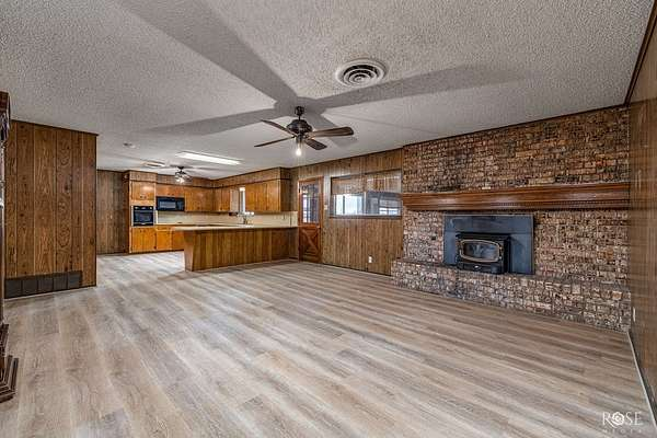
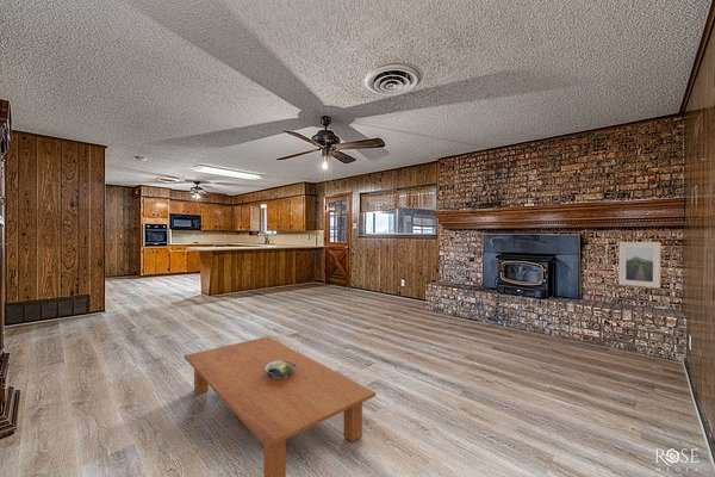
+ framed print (639, 264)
+ decorative bowl (281, 367)
+ coffee table (267, 391)
